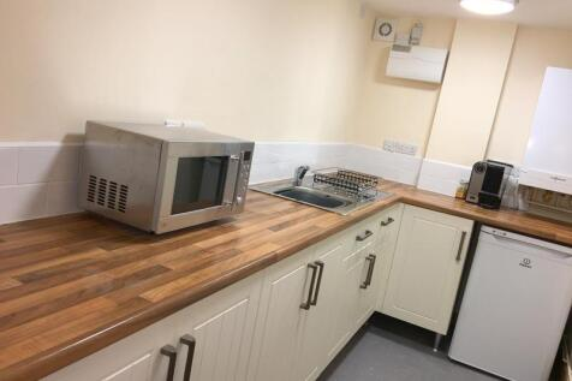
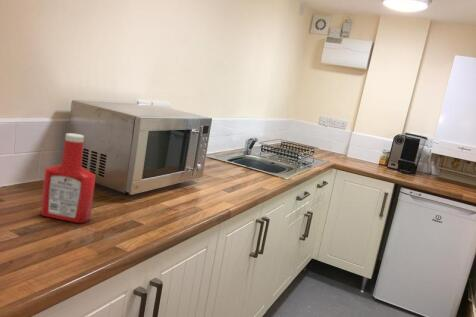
+ soap bottle (70, 176)
